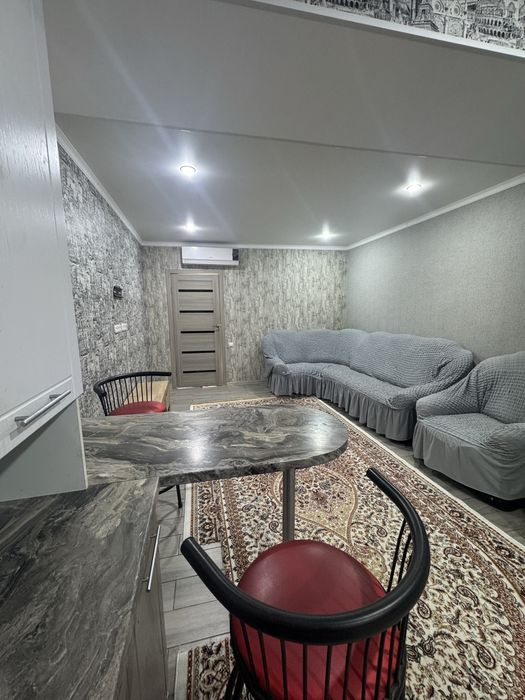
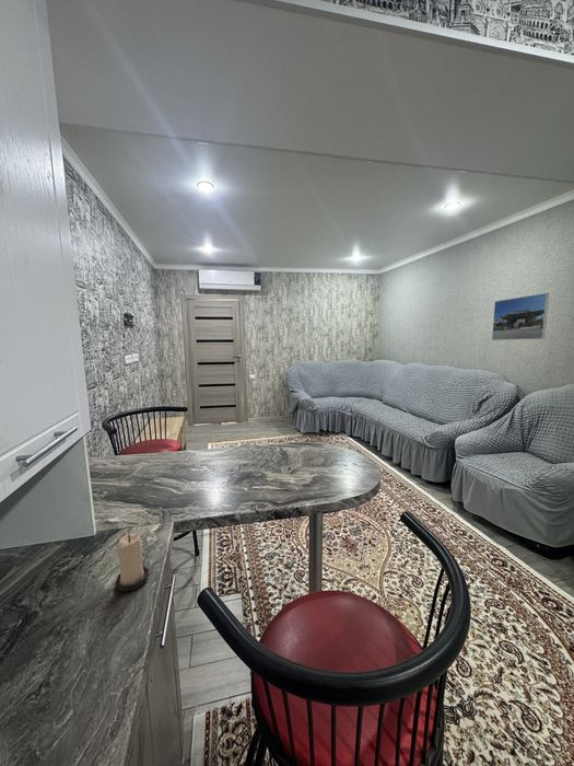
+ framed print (517, 318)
+ candle (130, 557)
